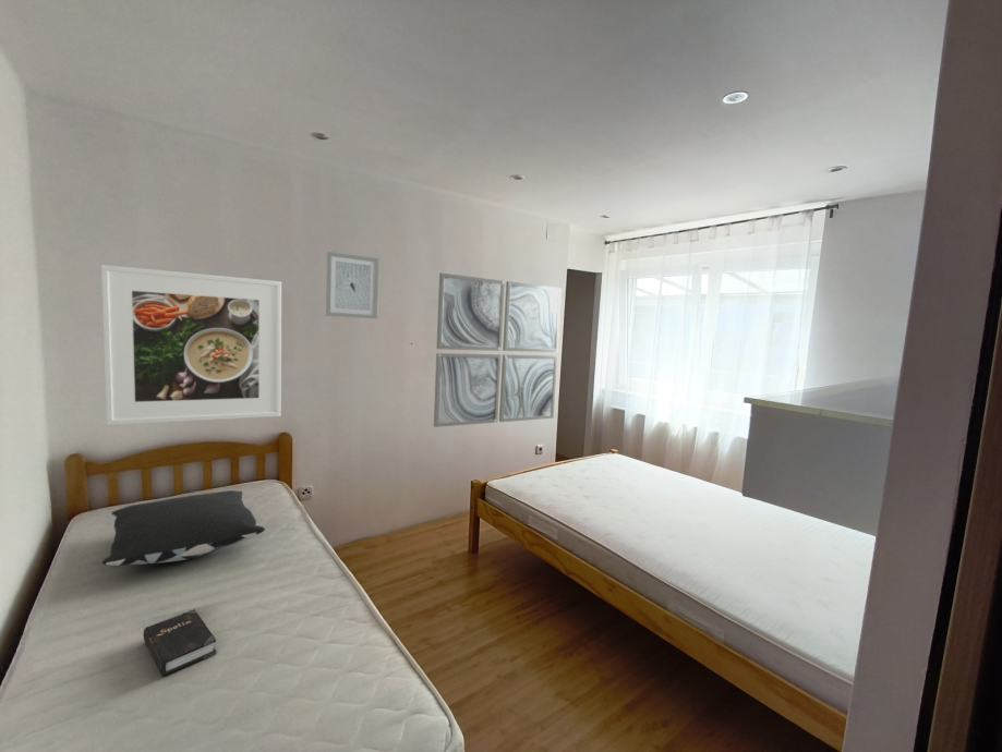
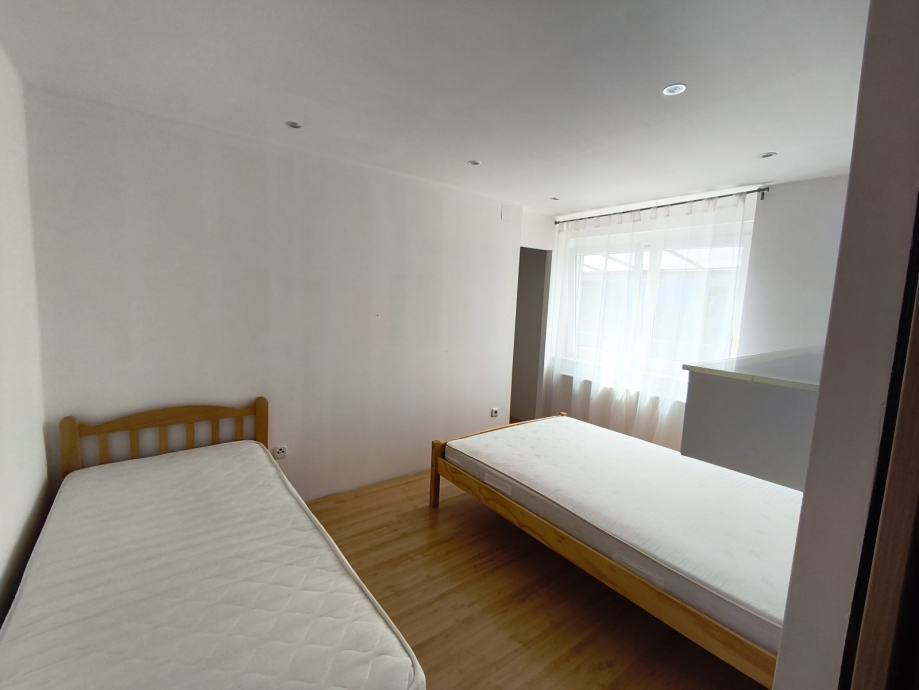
- hardback book (179, 640)
- pillow (186, 522)
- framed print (200, 348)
- wall art (503, 354)
- wall art (352, 286)
